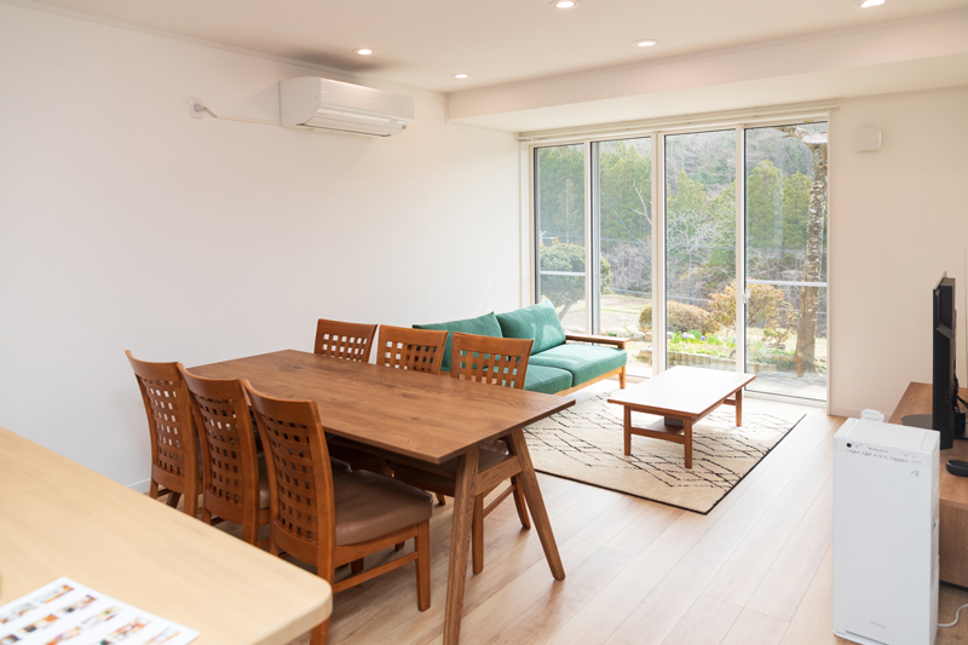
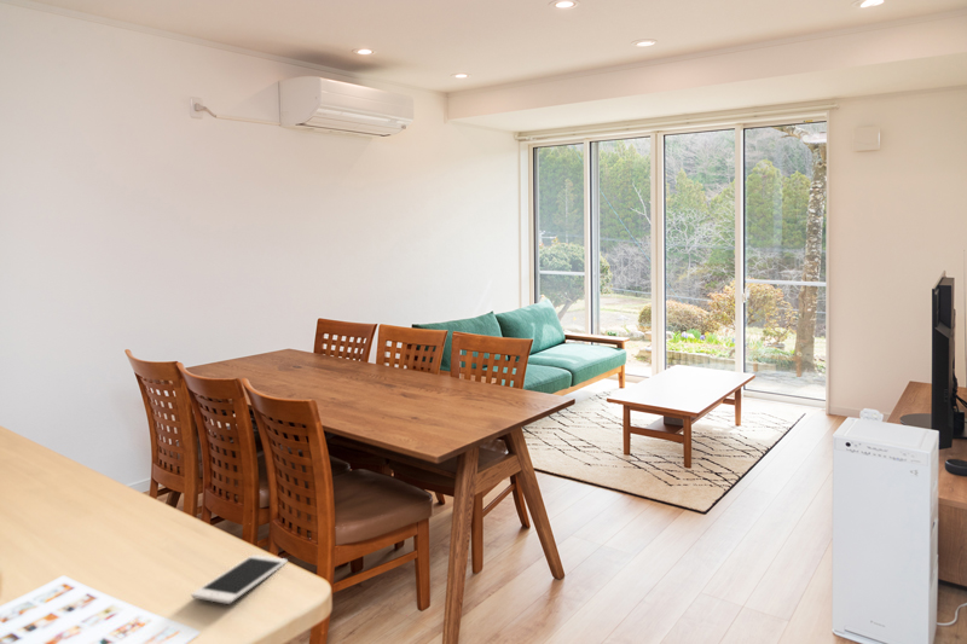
+ cell phone (242, 576)
